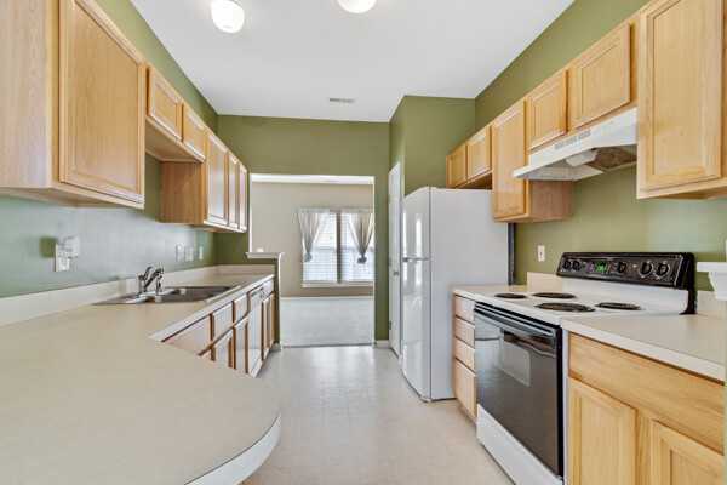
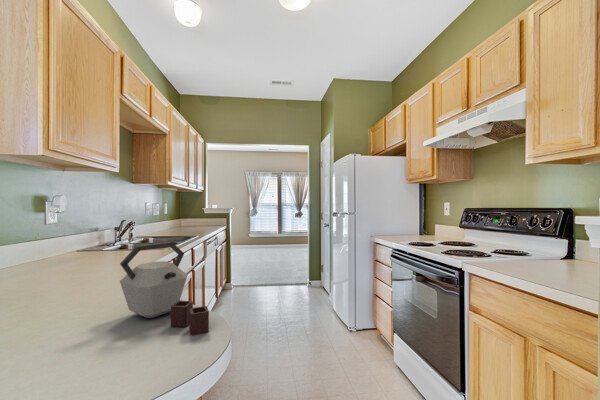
+ kettle (170, 282)
